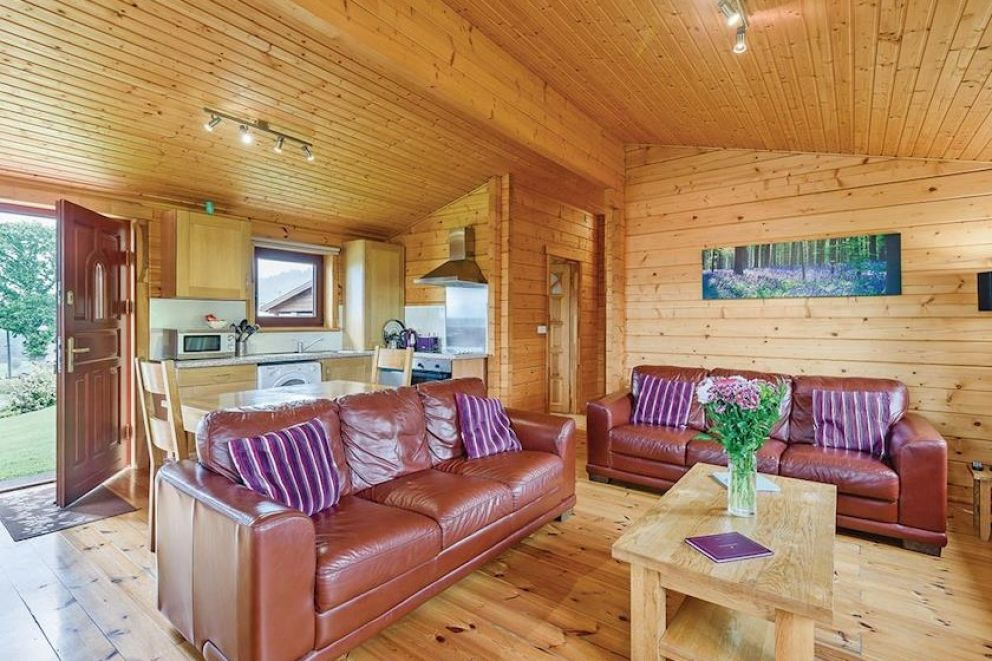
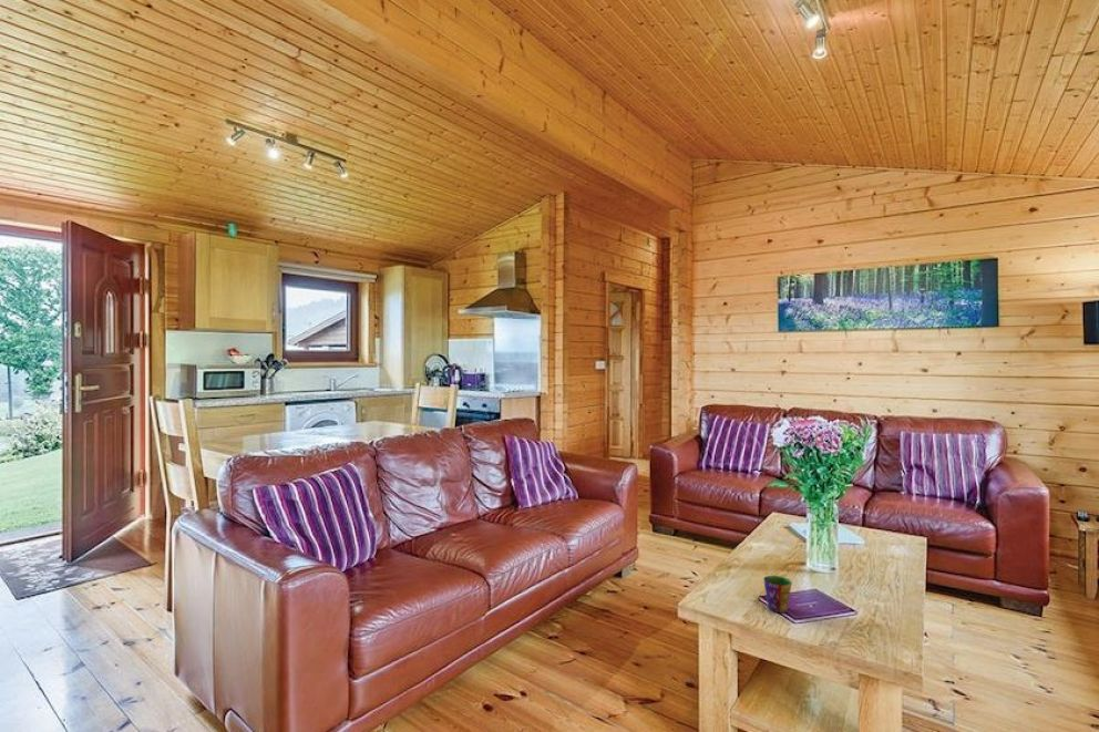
+ cup (777, 596)
